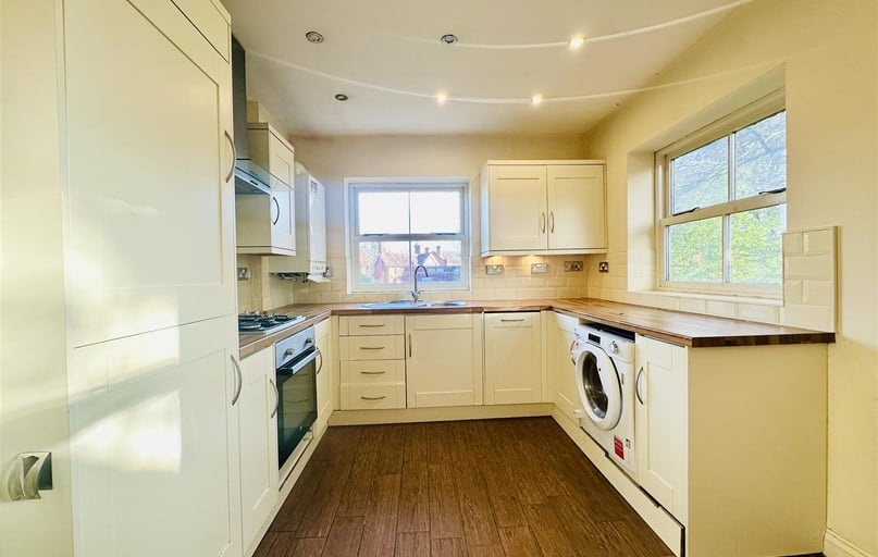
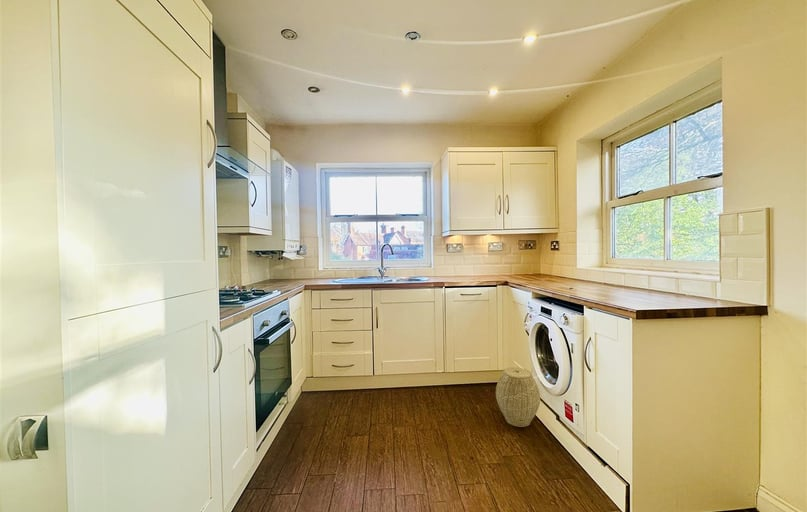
+ woven basket (517, 394)
